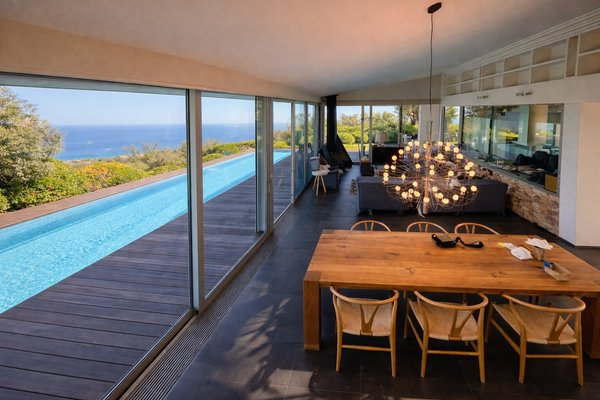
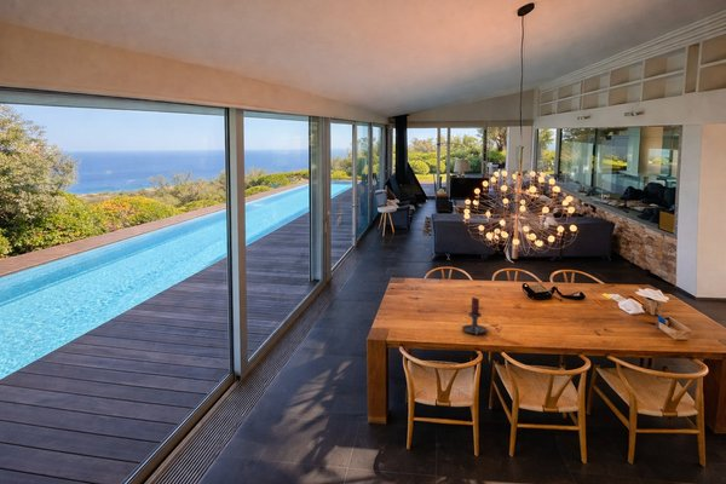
+ candle holder (474, 315)
